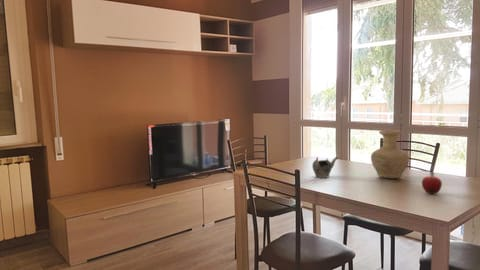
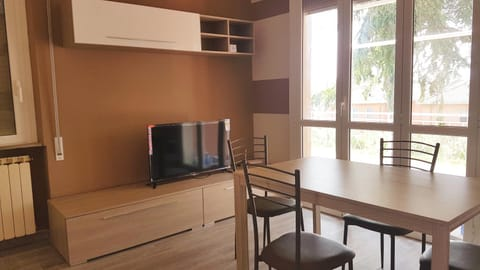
- teapot (325, 166)
- vase (389, 154)
- fruit (431, 184)
